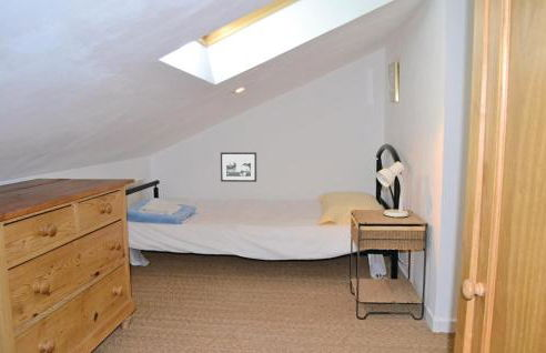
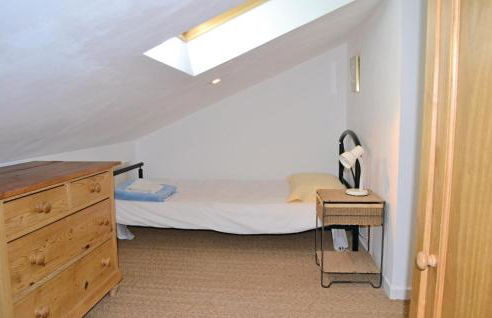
- picture frame (239, 167)
